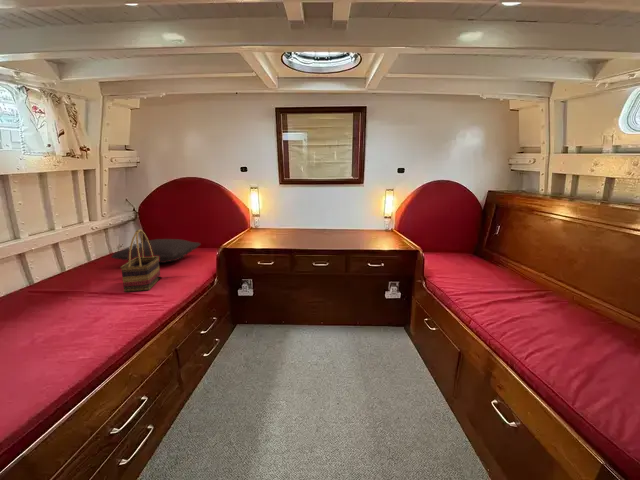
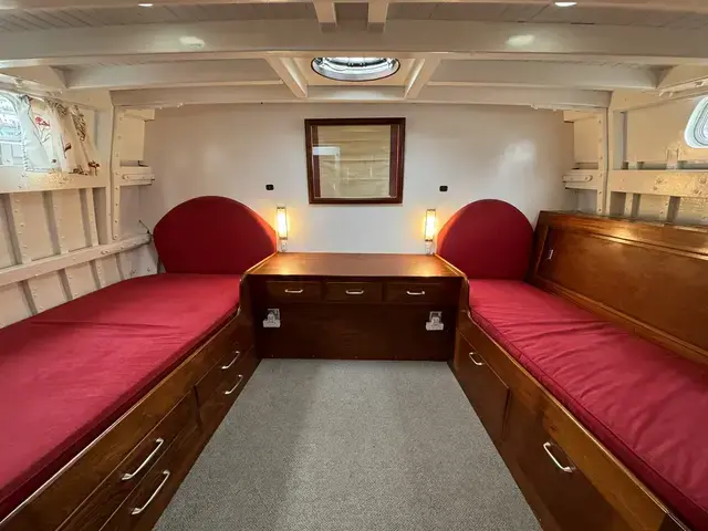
- woven basket (140, 257)
- pillow (159, 250)
